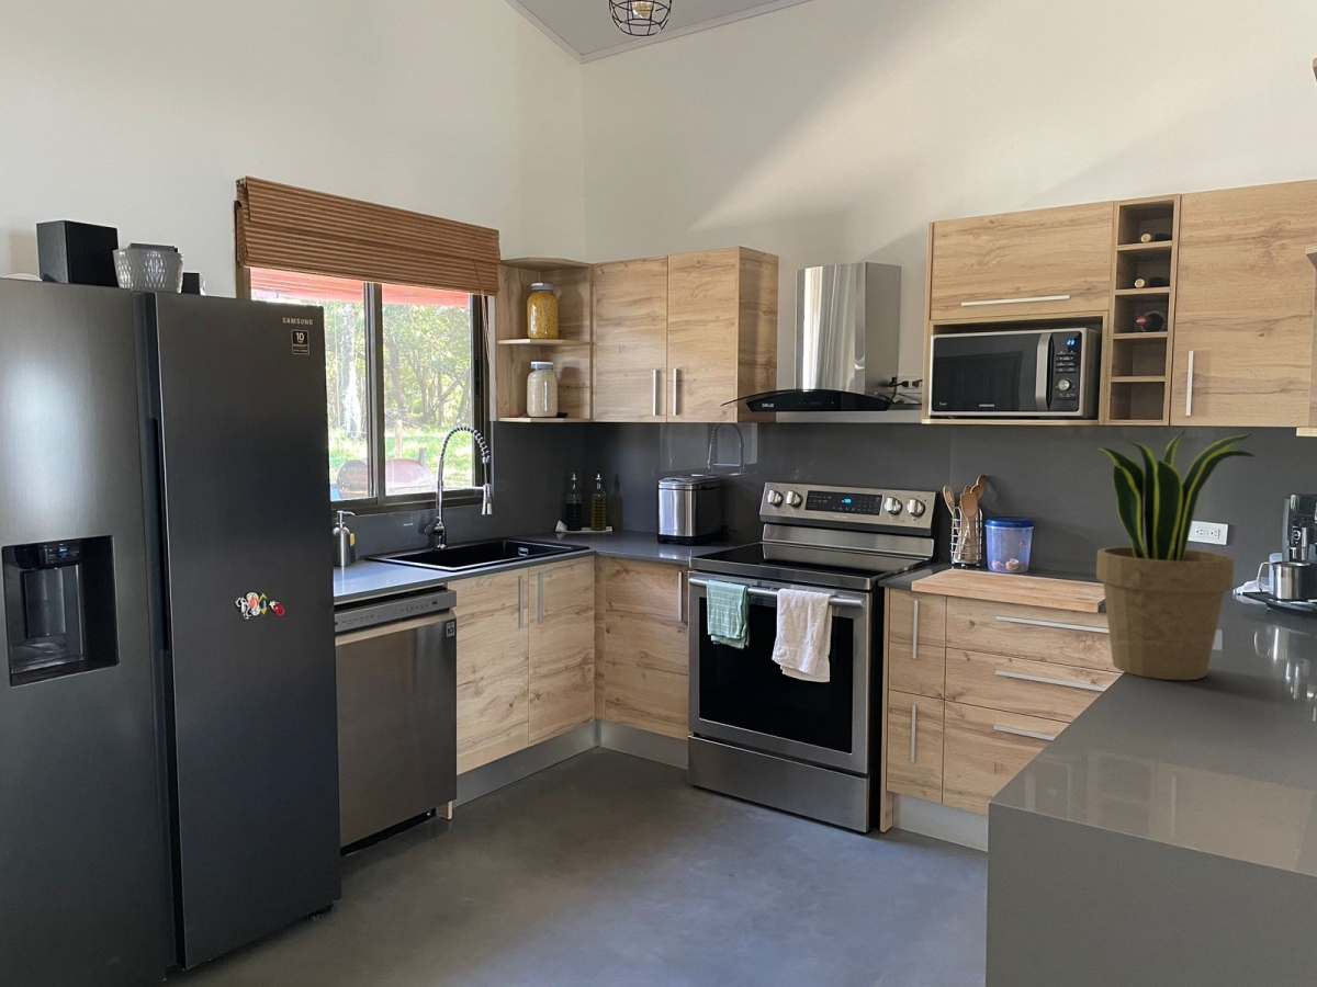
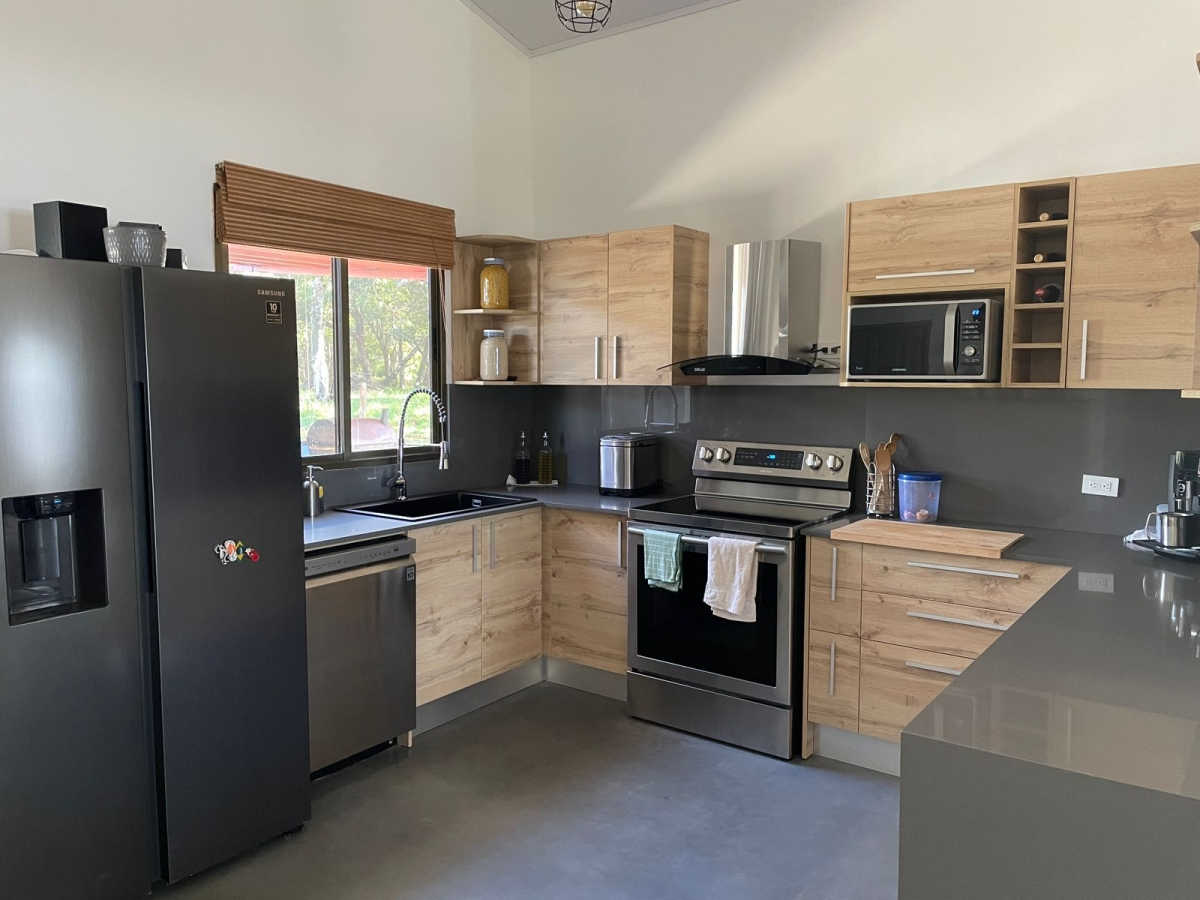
- potted plant (1170, 548)
